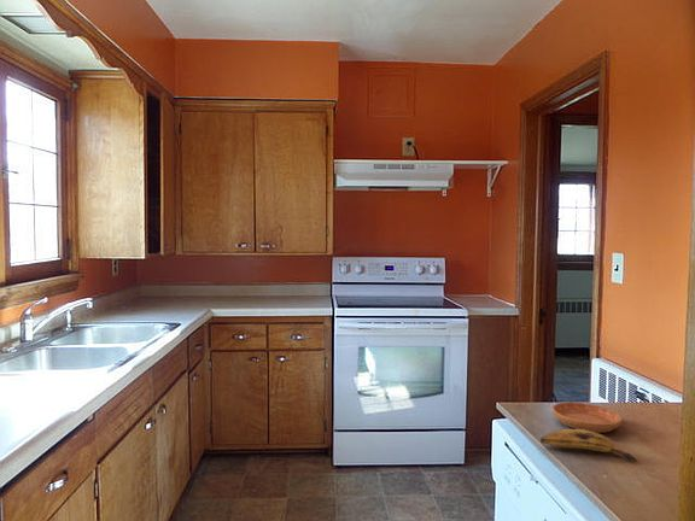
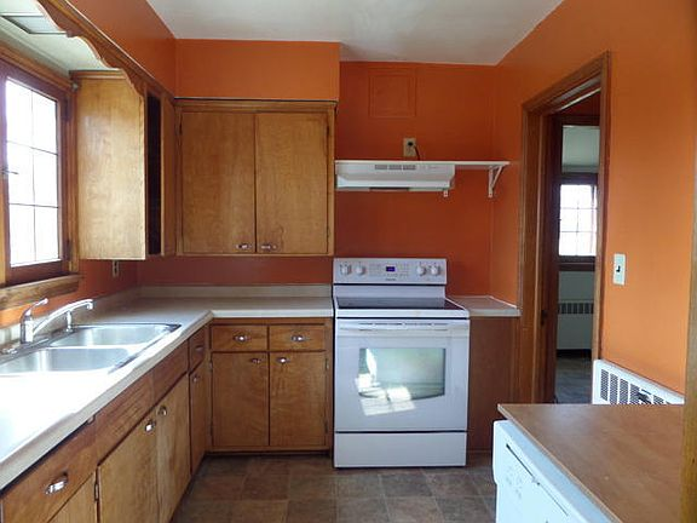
- saucer (585, 417)
- banana (585, 441)
